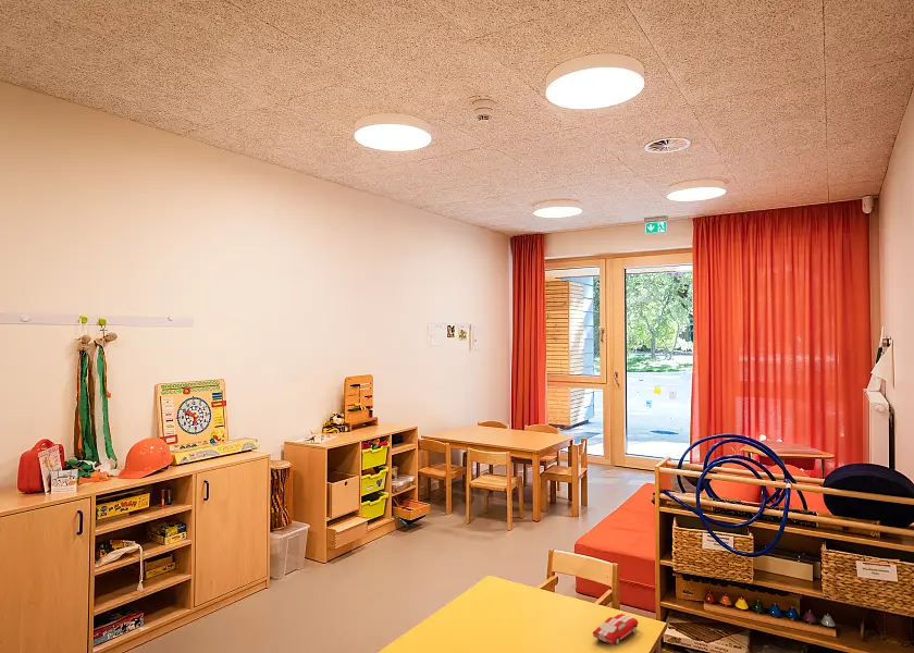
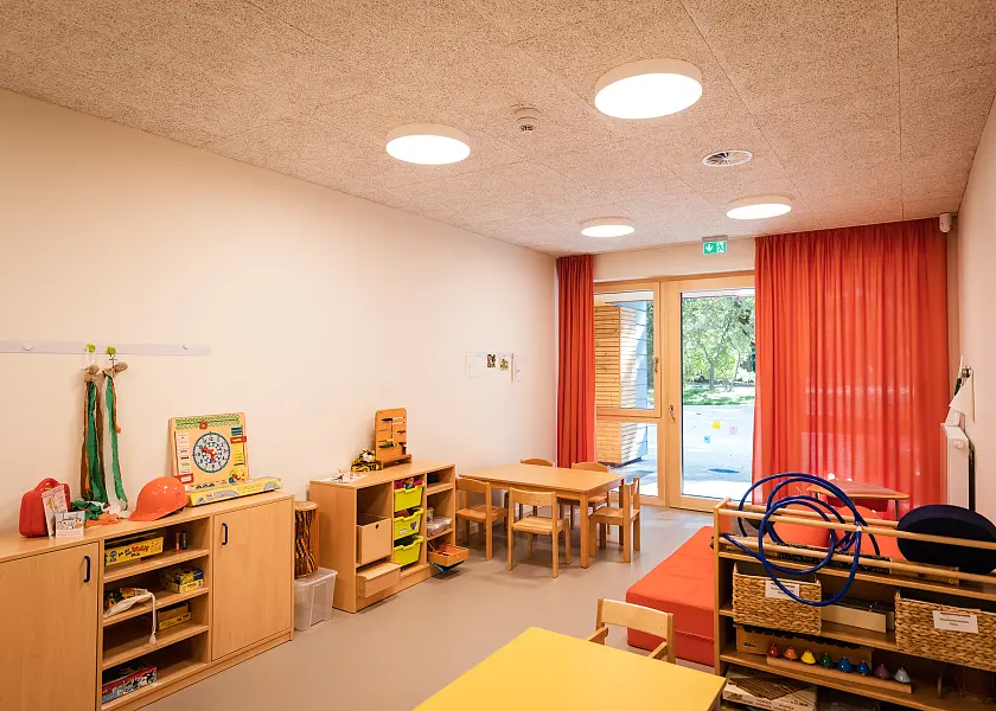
- toy car (616, 627)
